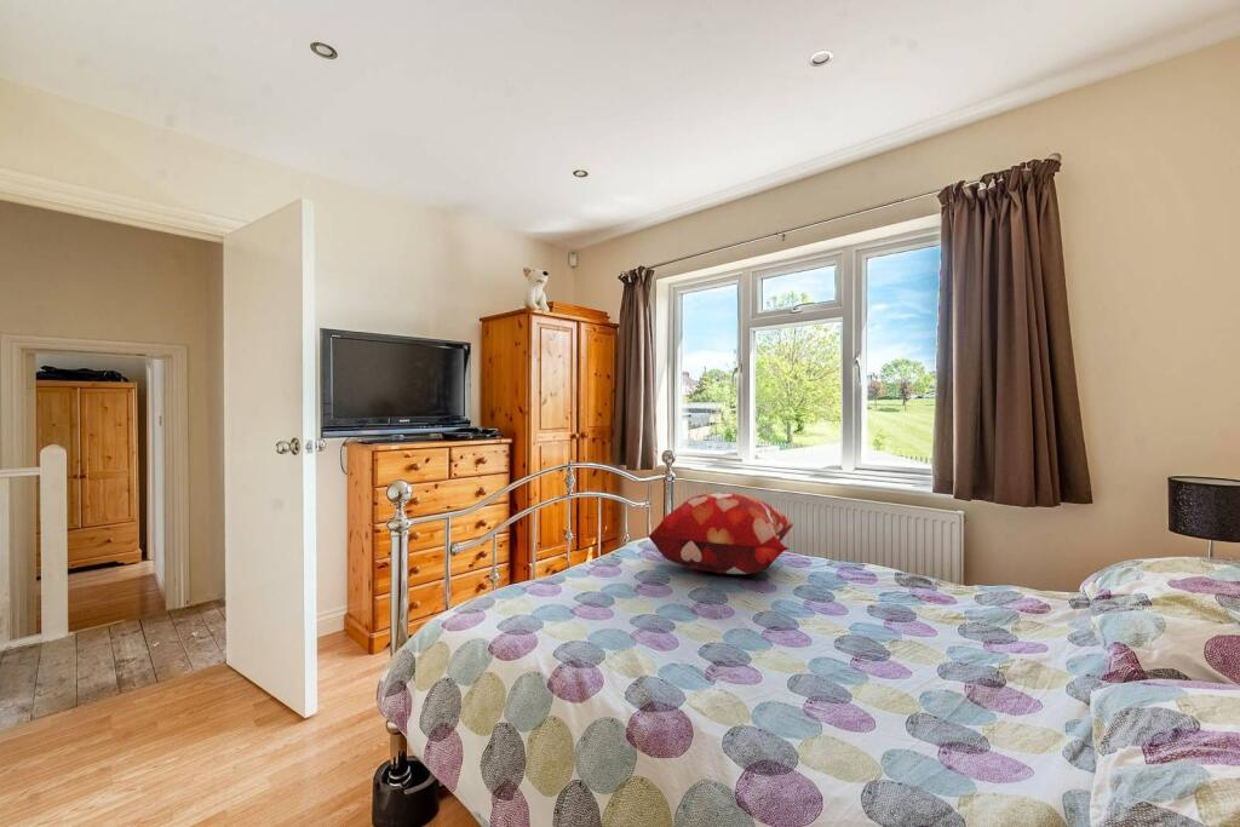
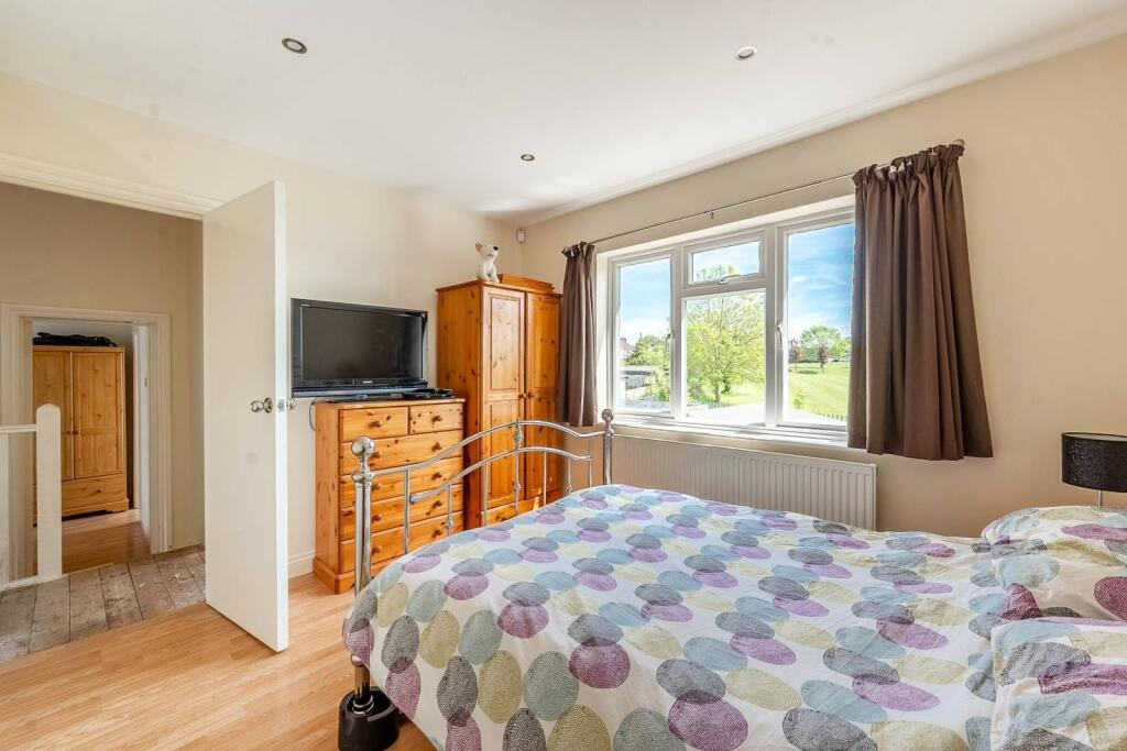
- decorative pillow (725, 529)
